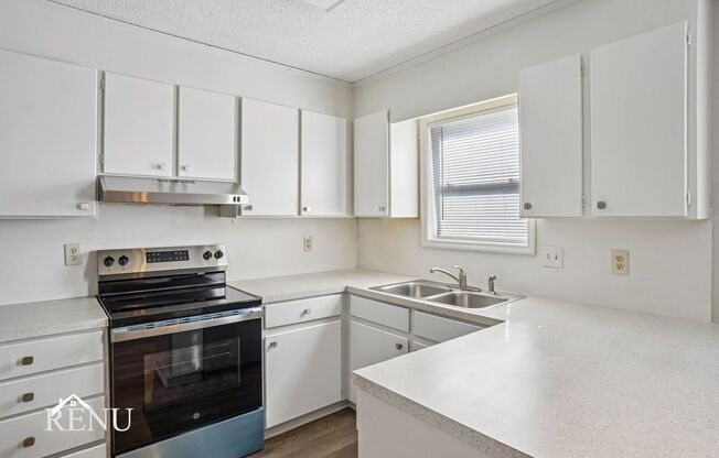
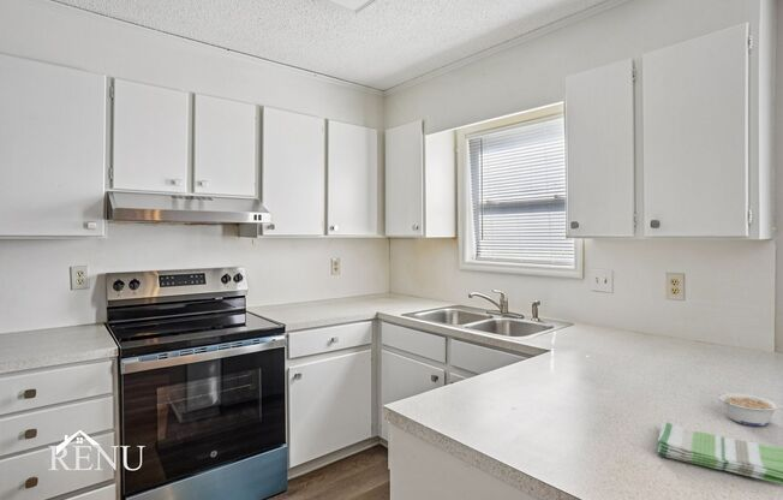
+ dish towel (719, 447)
+ legume (747, 407)
